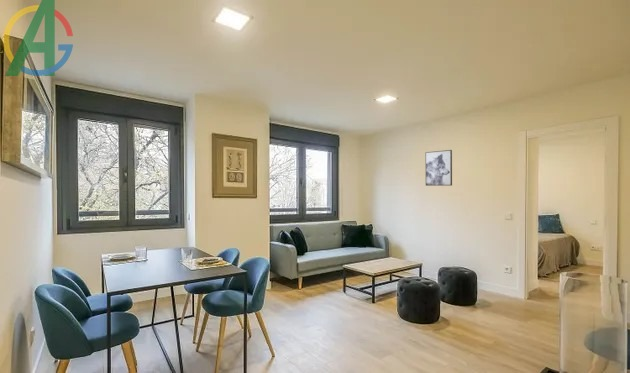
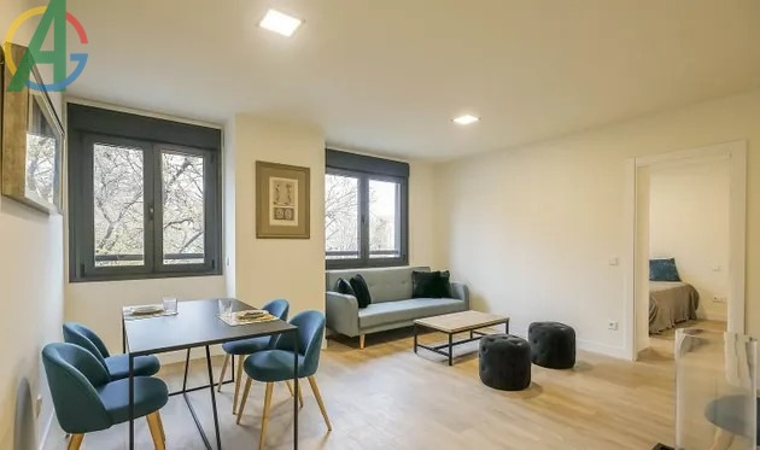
- wall art (438, 168)
